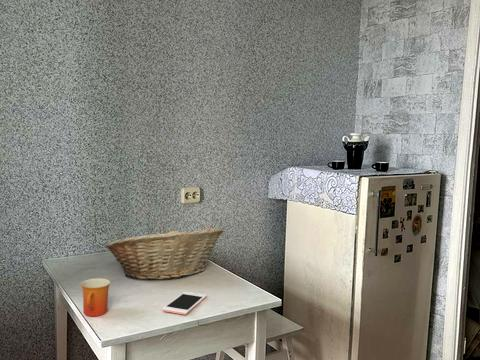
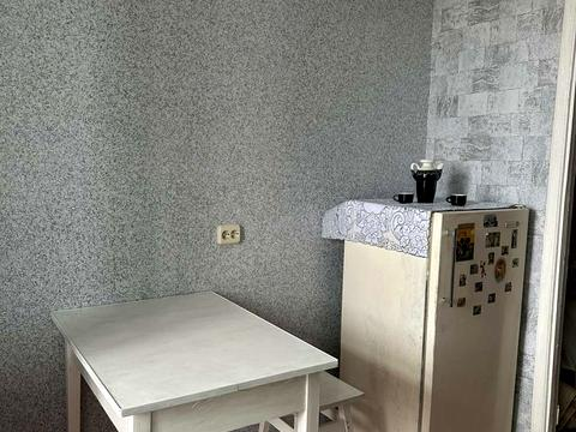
- mug (96, 298)
- fruit basket (167, 247)
- cell phone (185, 302)
